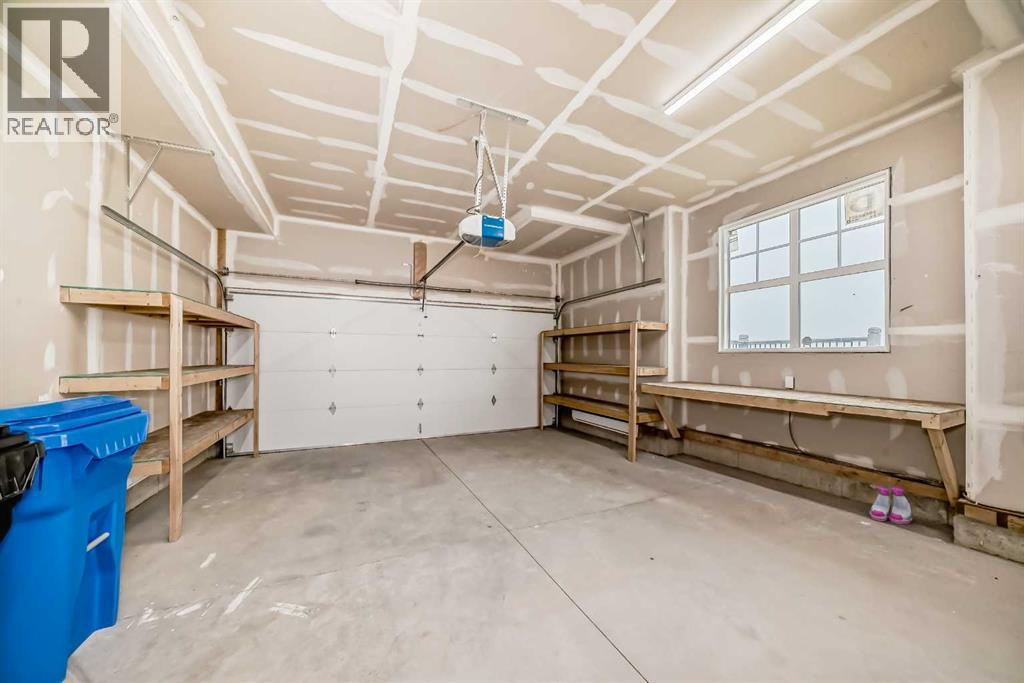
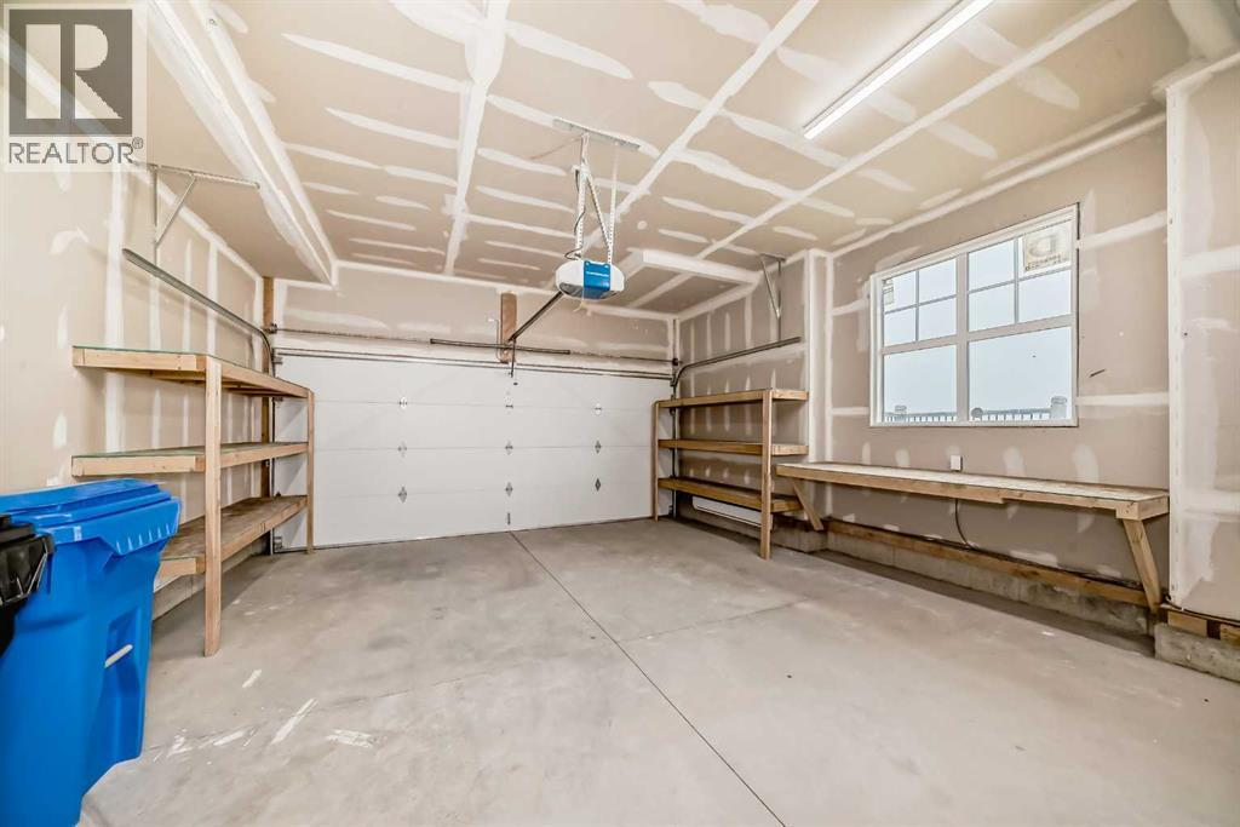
- boots (890, 502)
